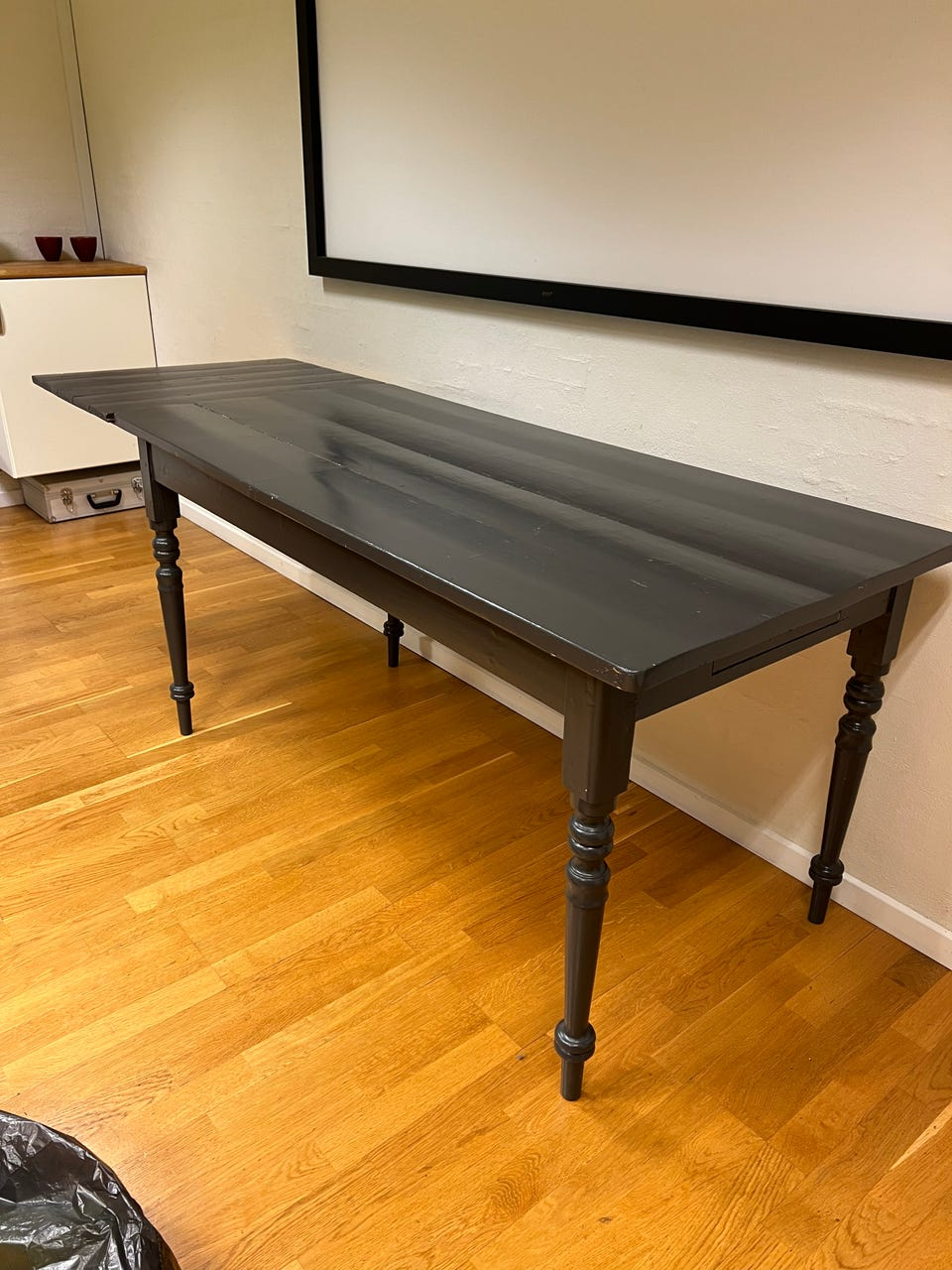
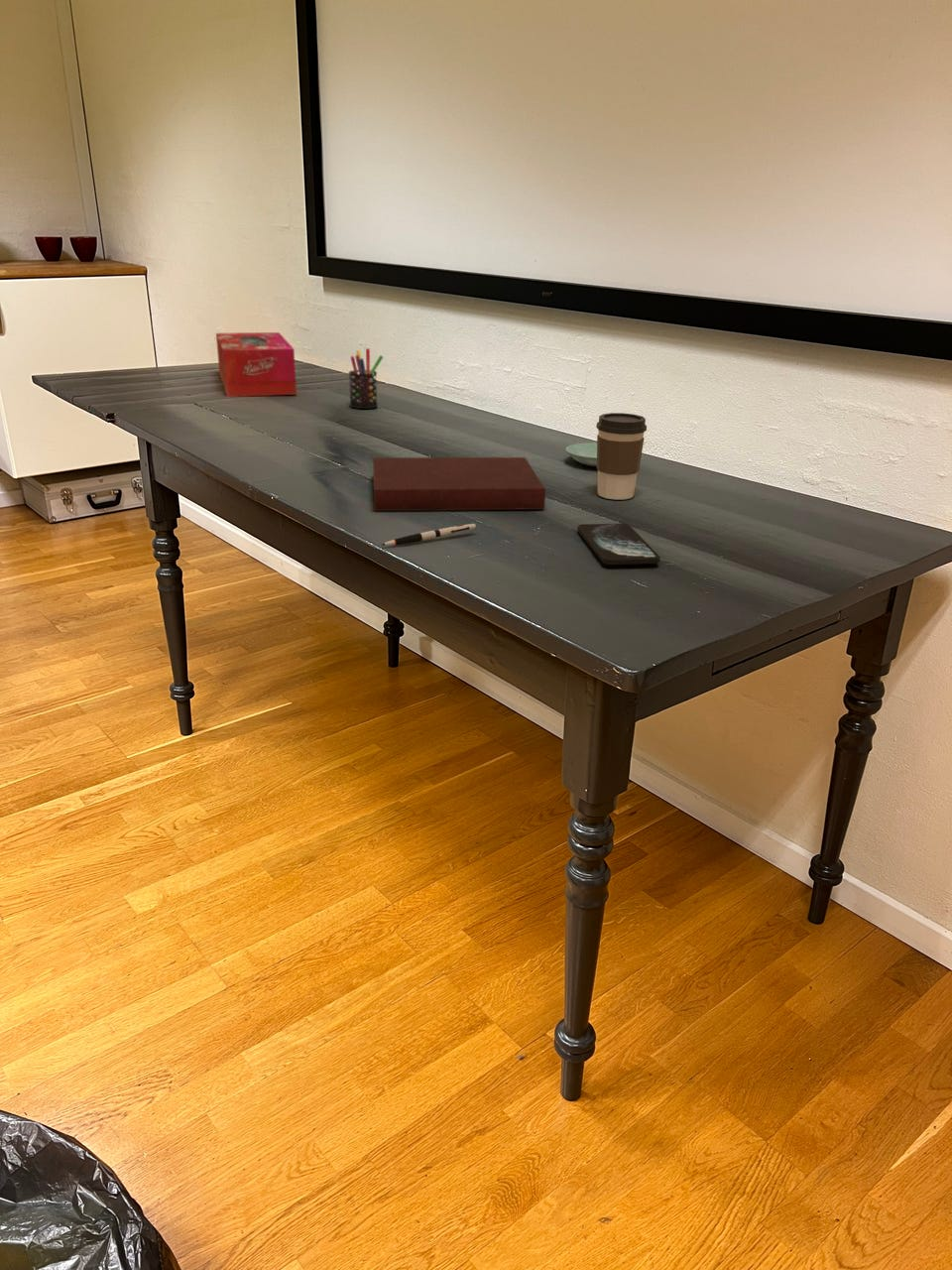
+ notebook (454, 482)
+ saucer (596, 455)
+ coffee cup (619, 456)
+ tissue box (254, 362)
+ pen (429, 535)
+ pen holder (366, 376)
+ smartphone (617, 543)
